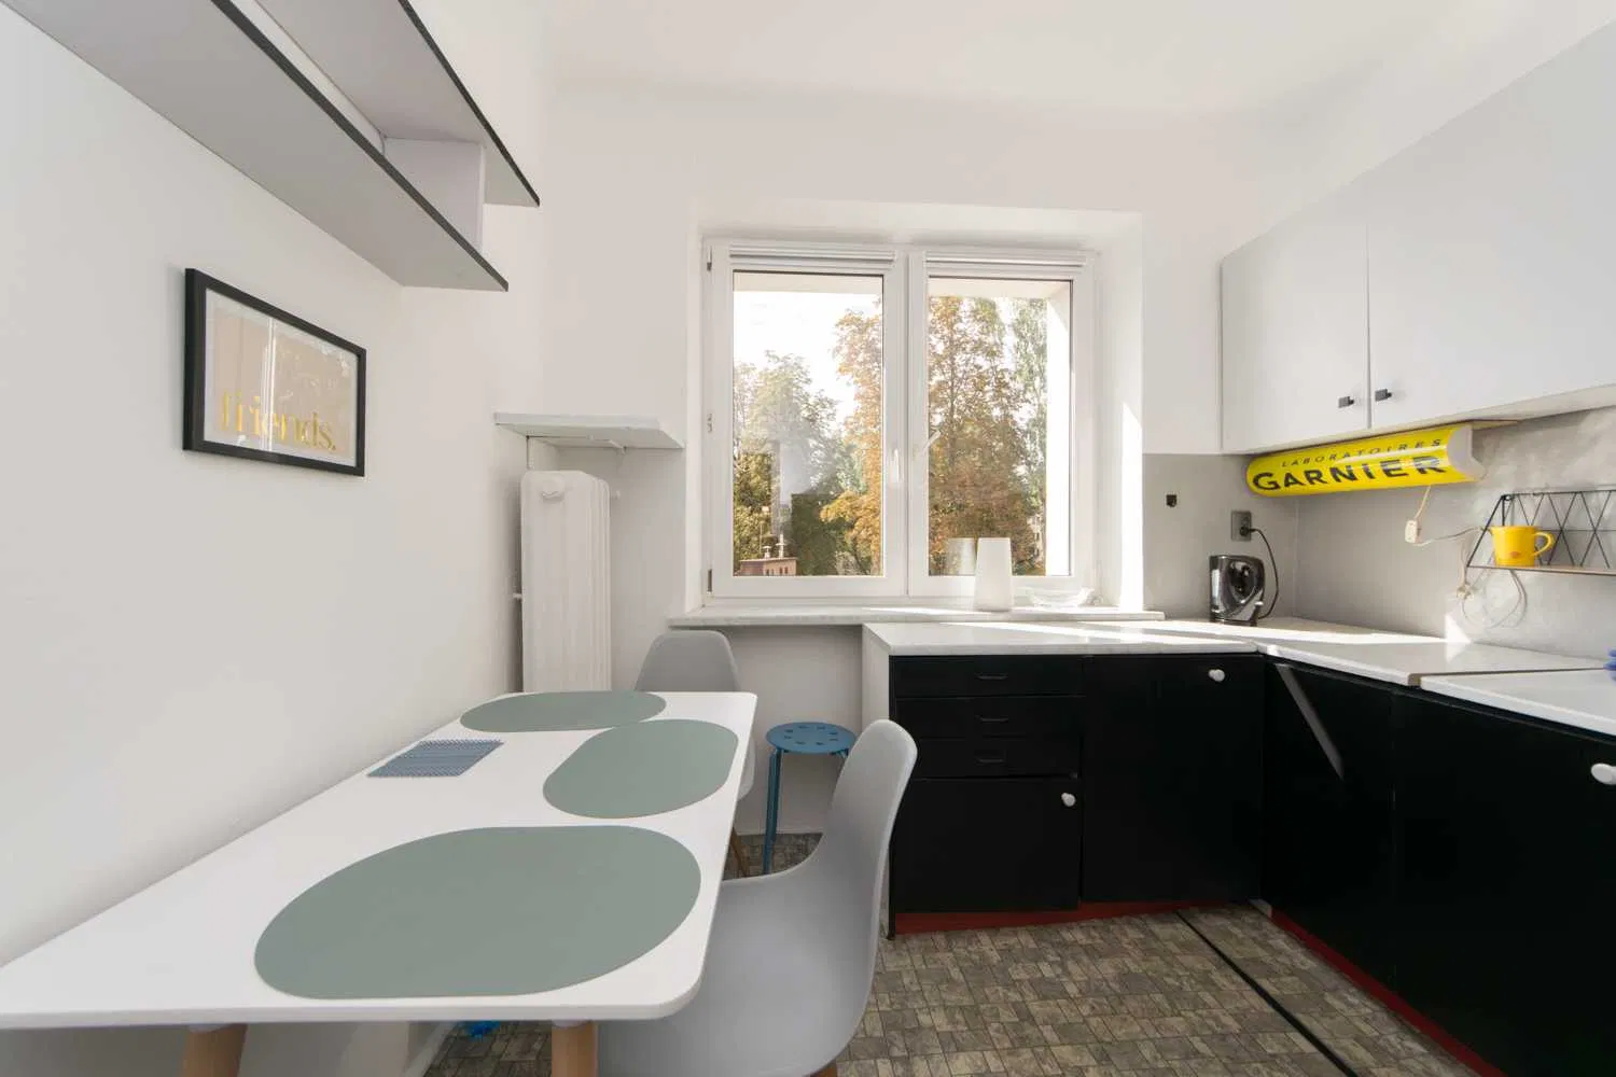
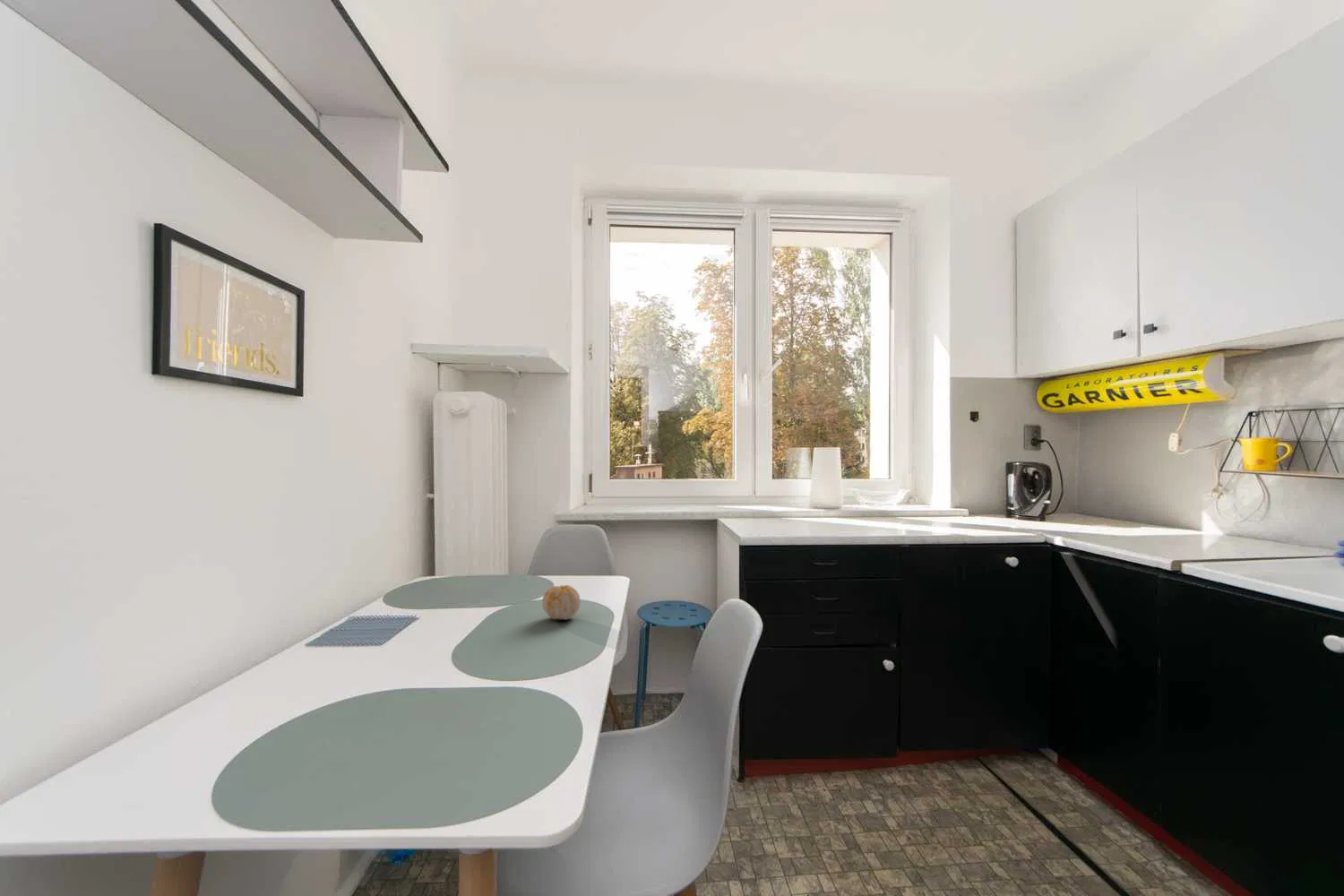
+ fruit (561, 602)
